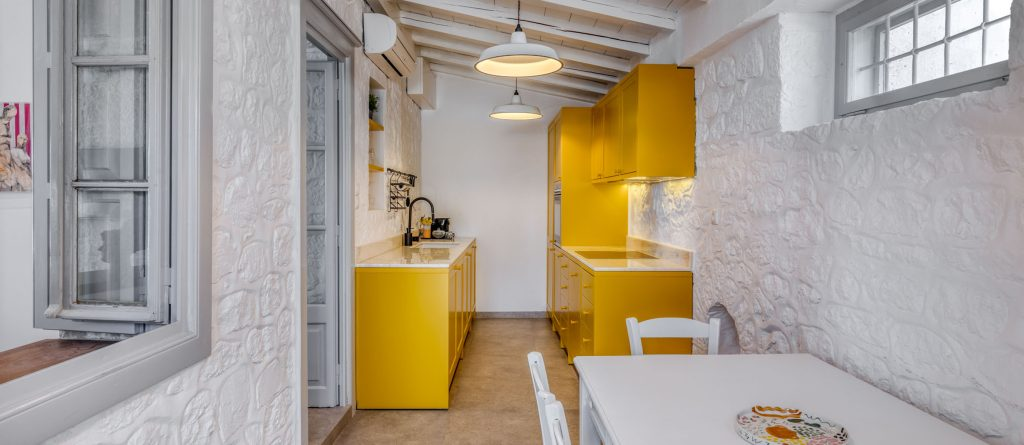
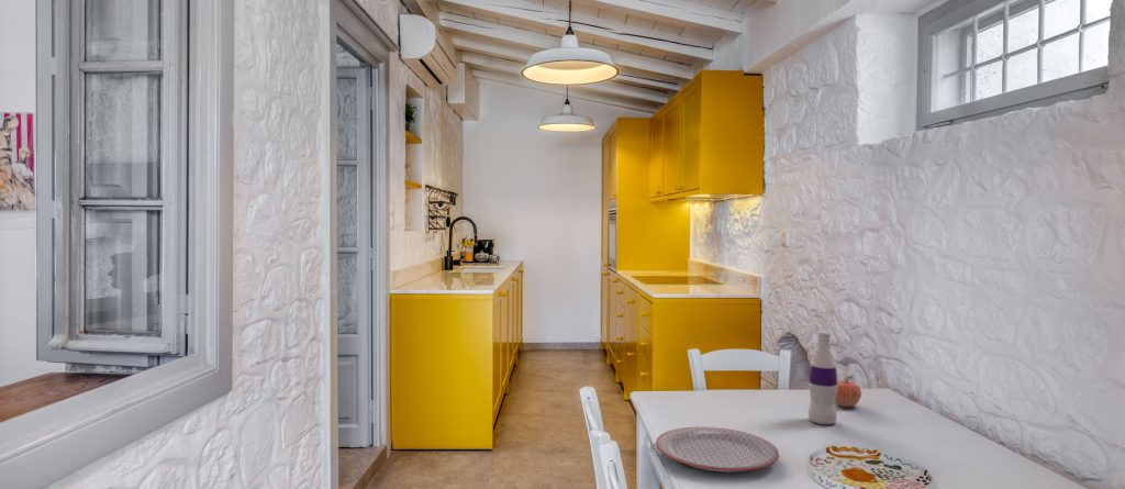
+ apple (845, 392)
+ plate (715, 451)
+ bottle (823, 376)
